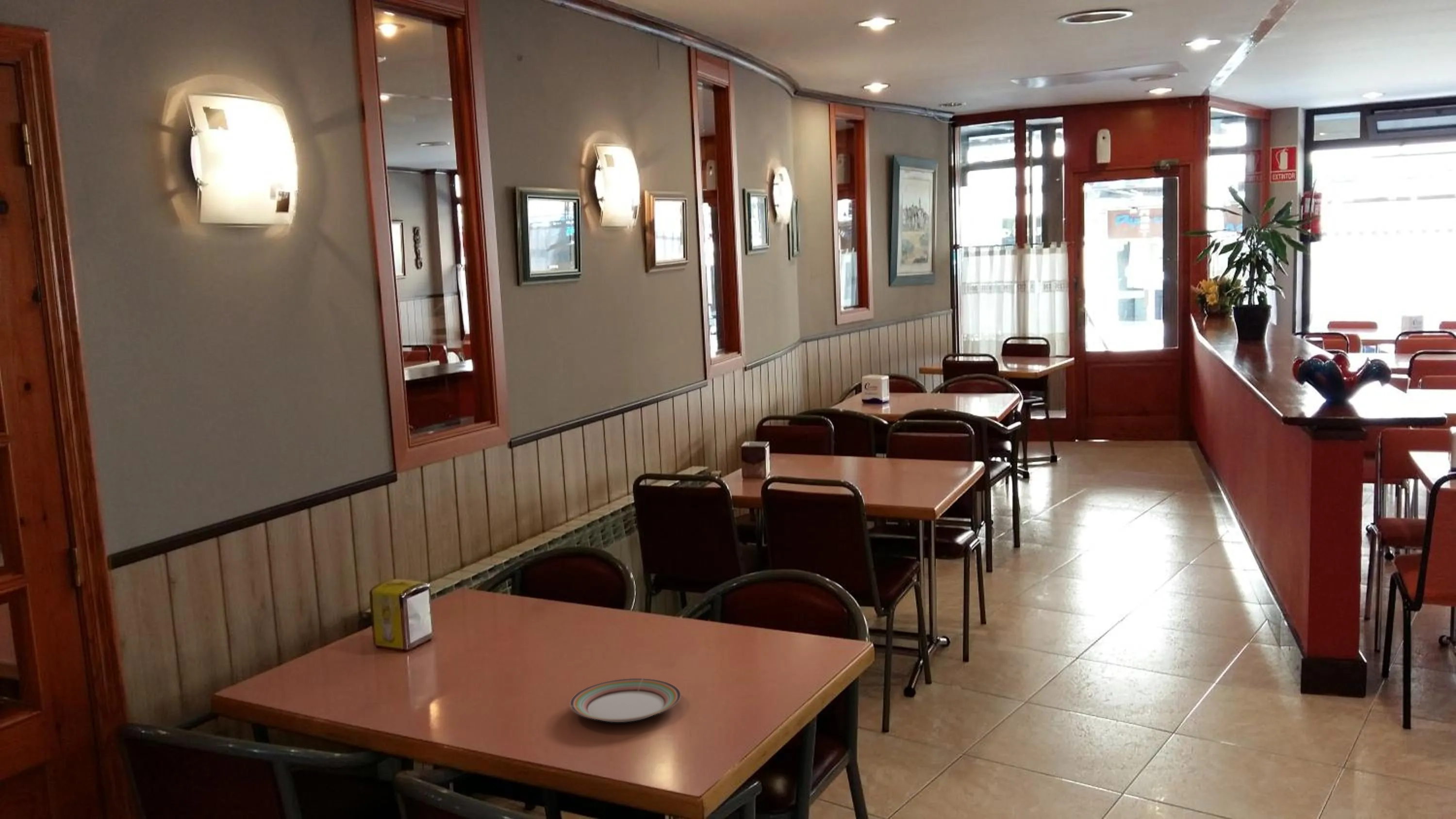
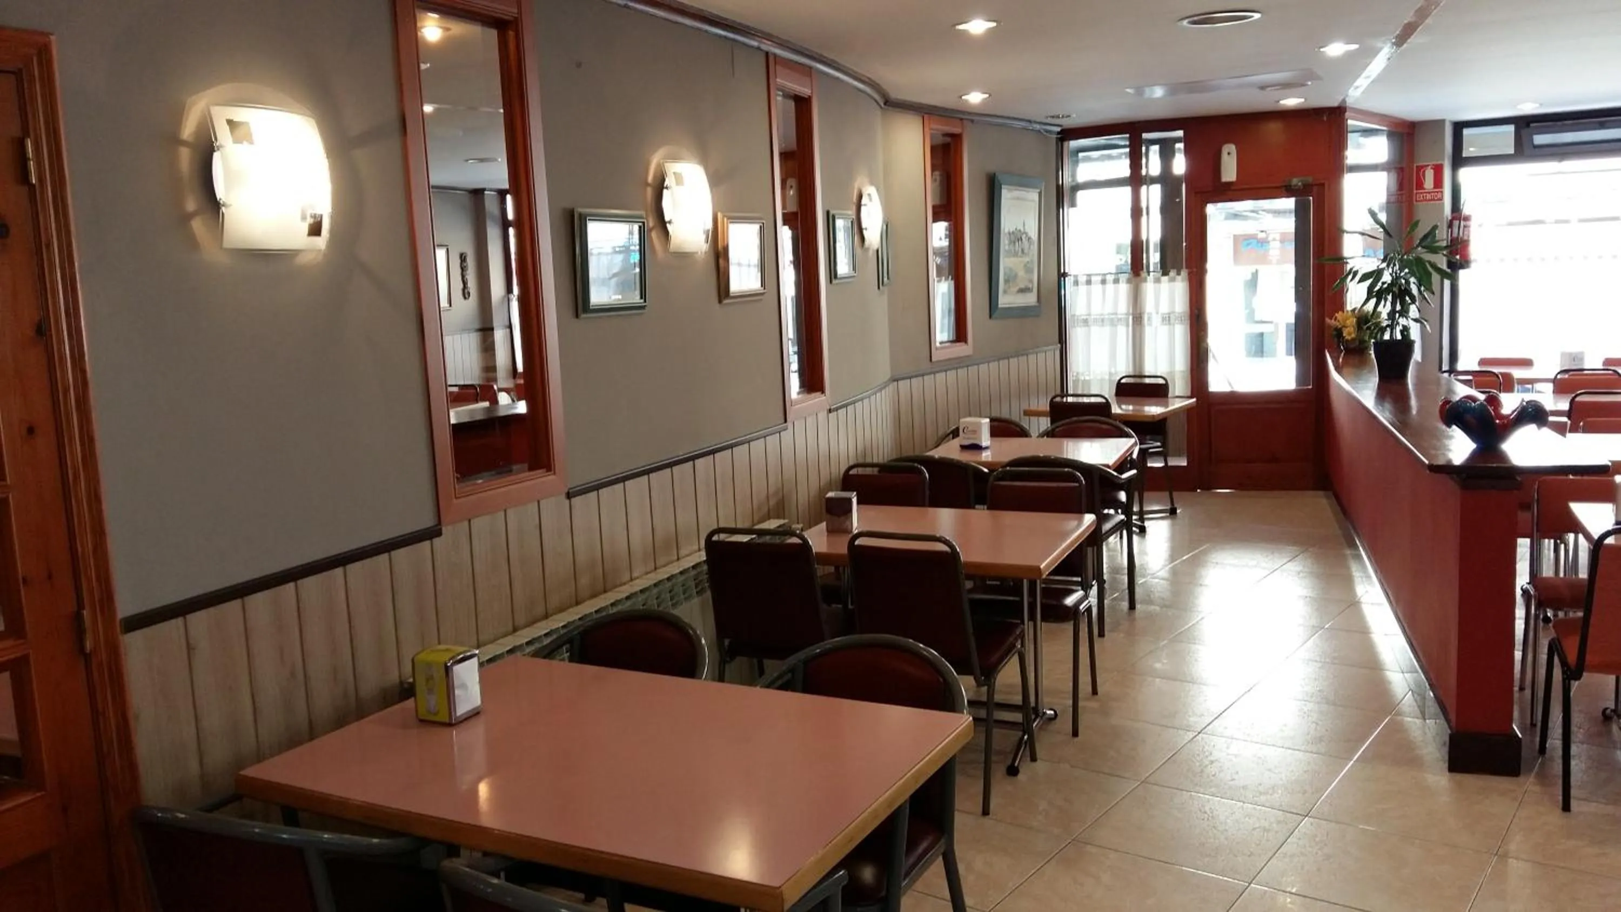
- plate (626, 703)
